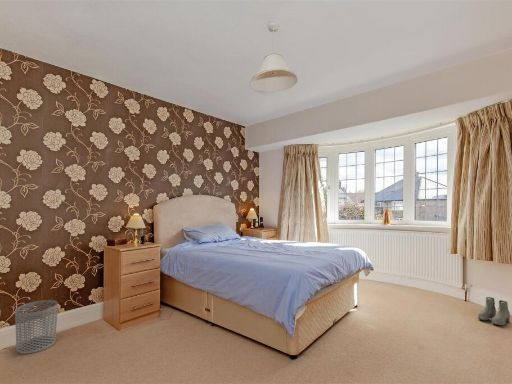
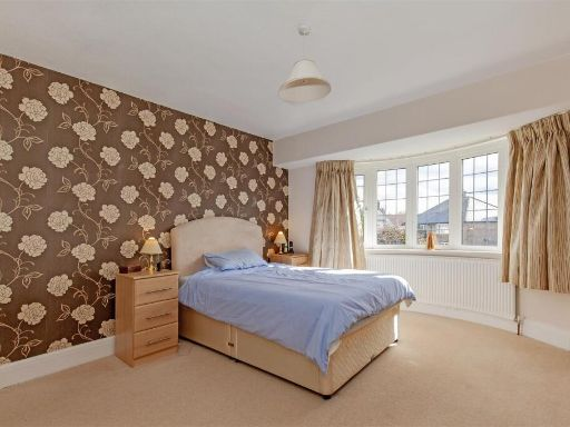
- waste bin (36, 325)
- boots (494, 310)
